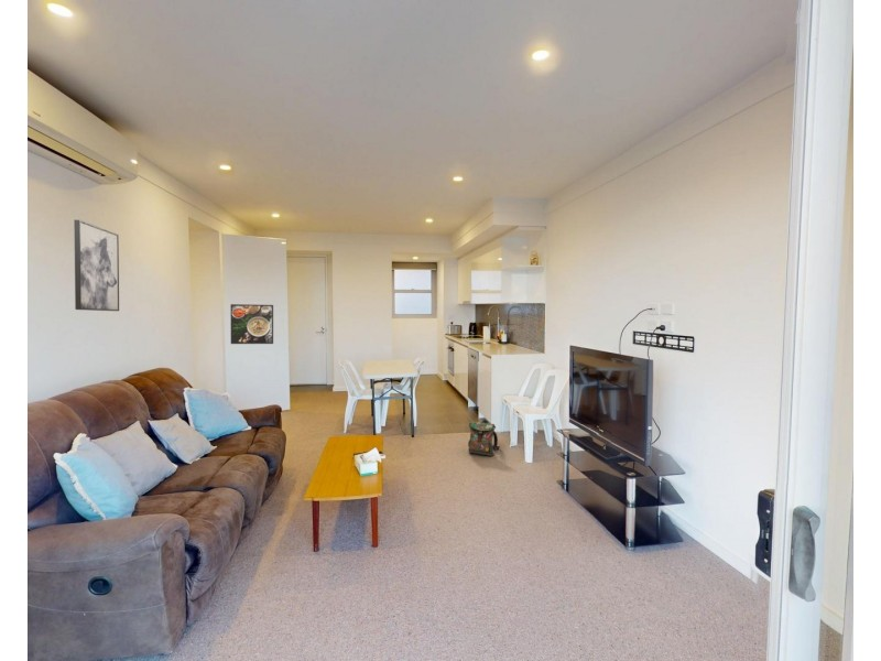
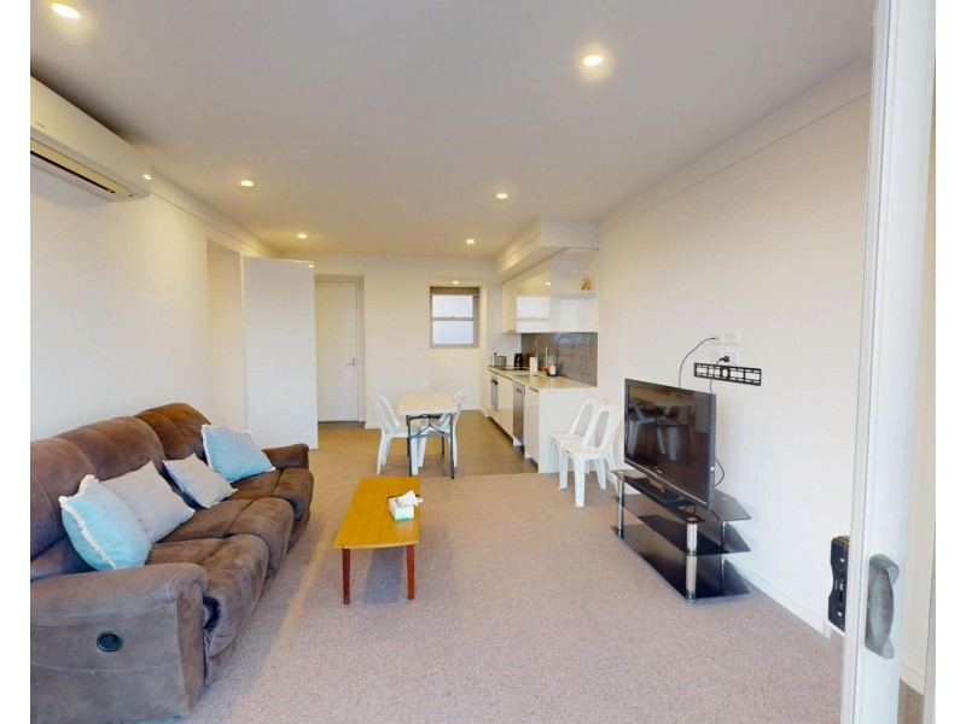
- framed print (252, 324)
- wall art (98, 269)
- backpack (485, 436)
